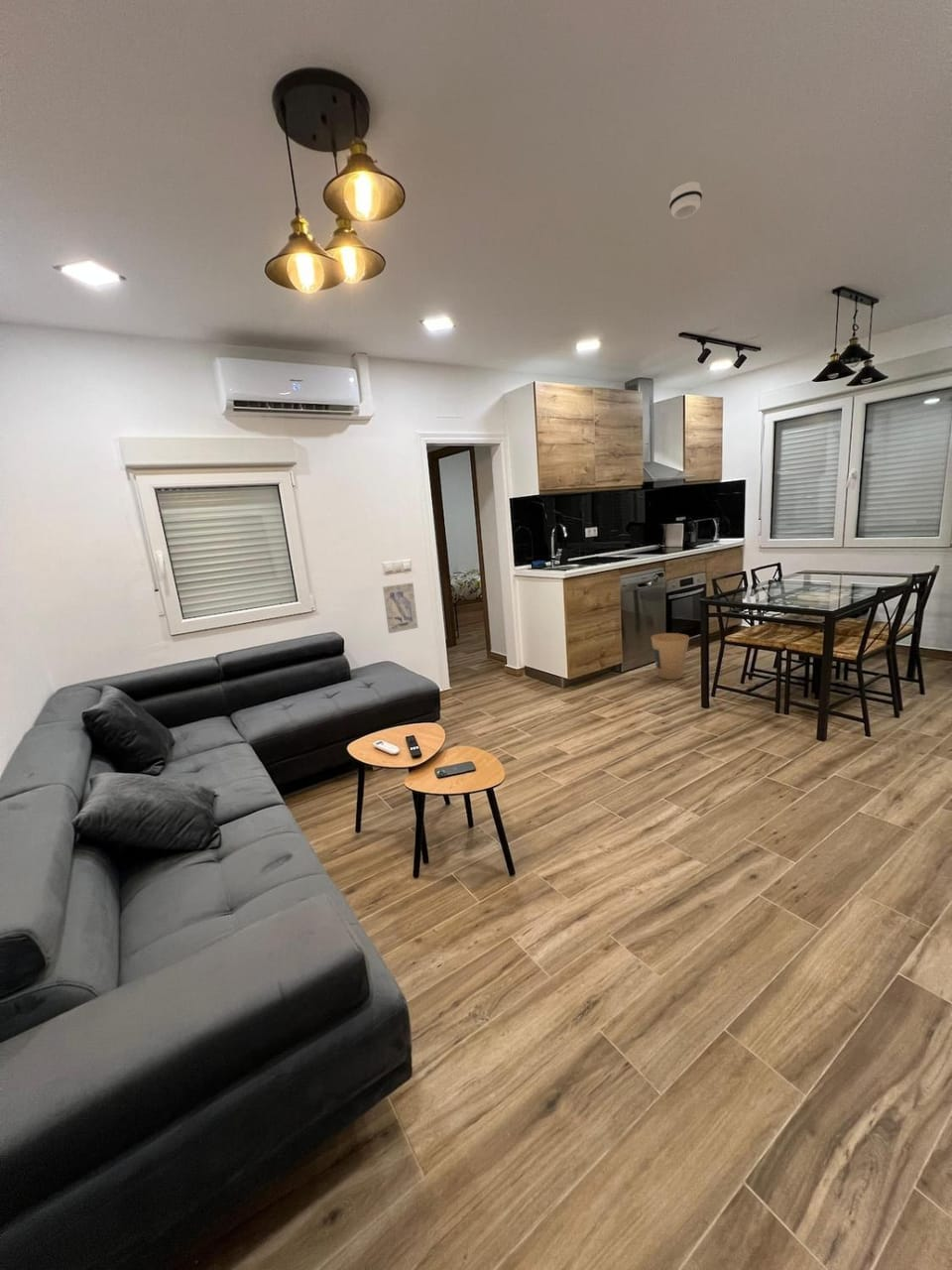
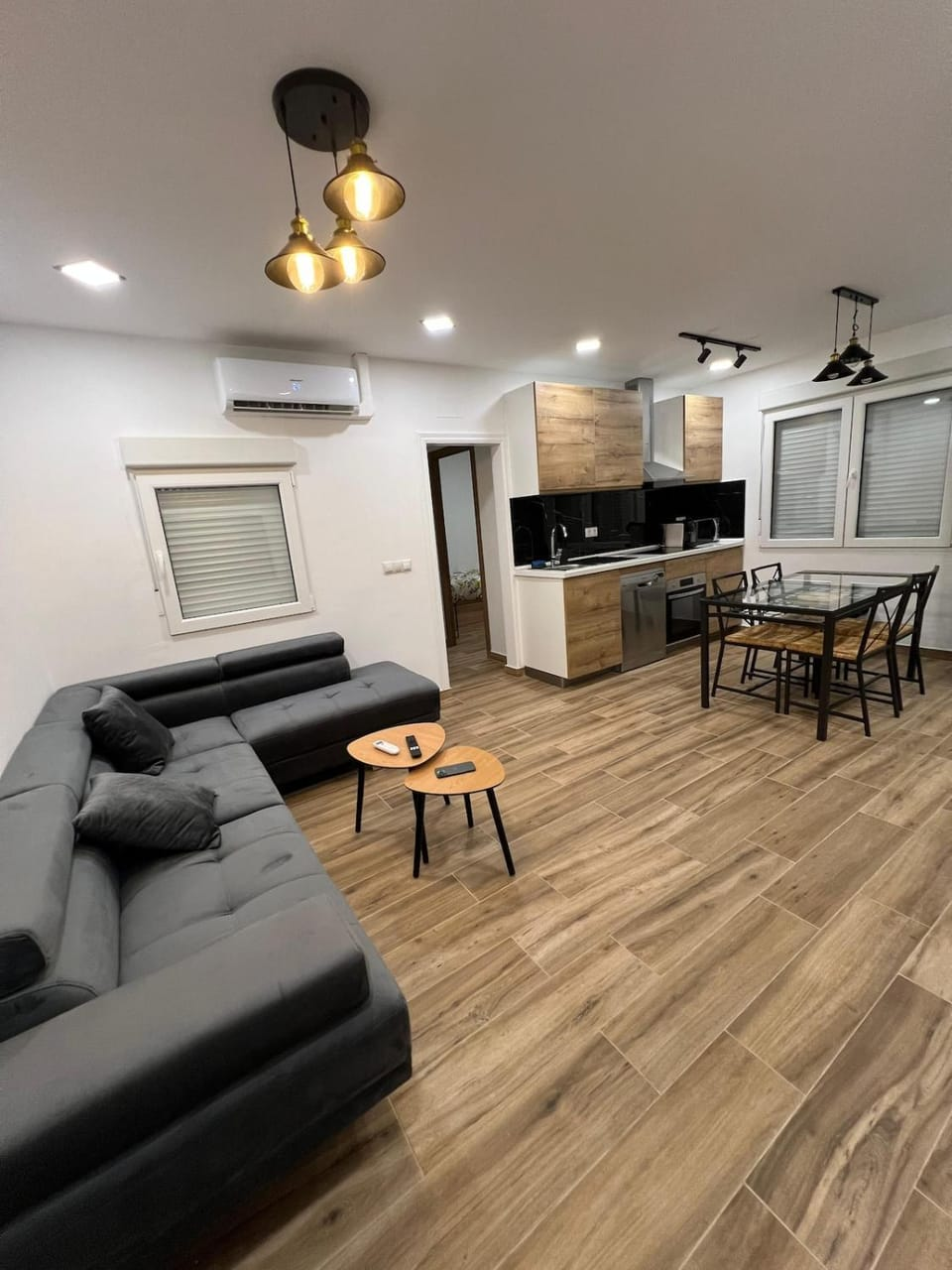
- wall art (401, 607)
- smoke detector (685, 201)
- trash can (669, 656)
